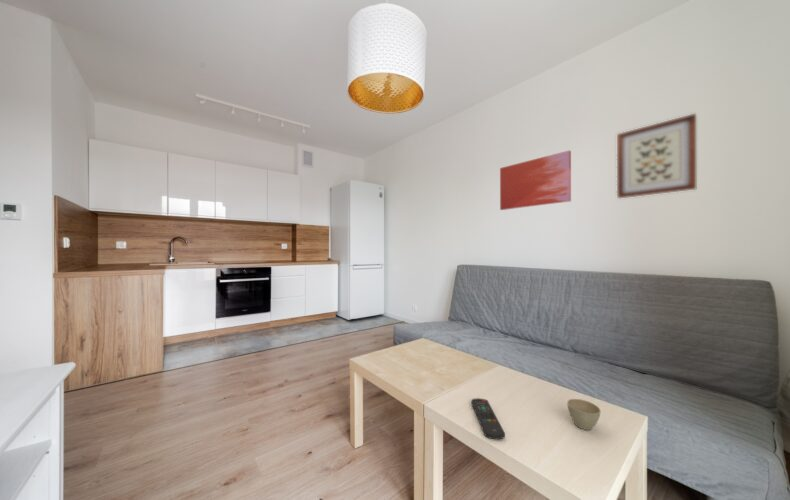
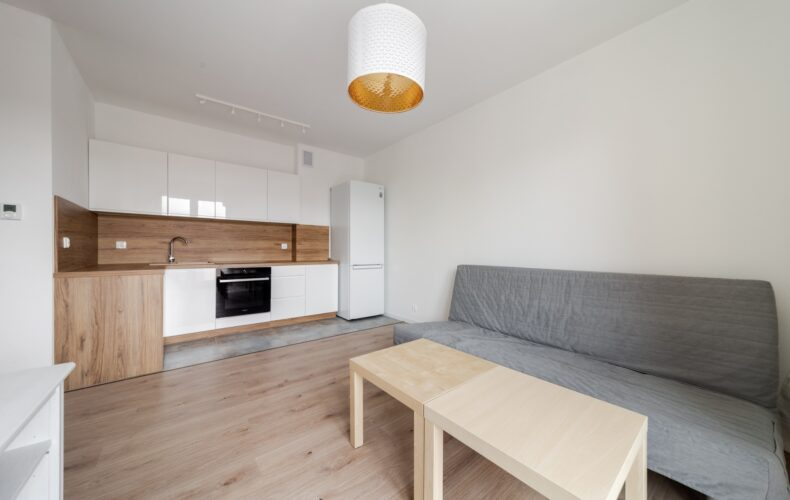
- wall art (532, 183)
- flower pot (583, 415)
- wall art (653, 159)
- remote control (486, 416)
